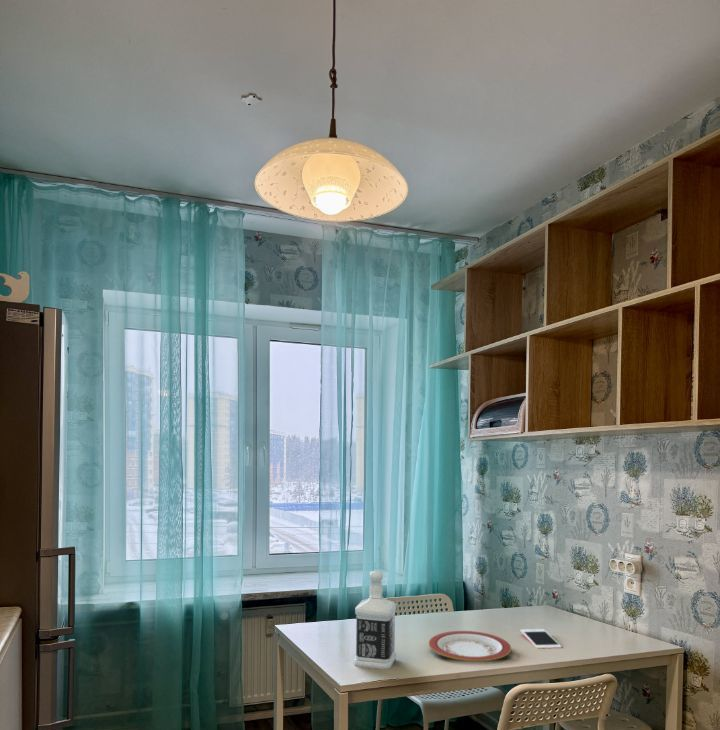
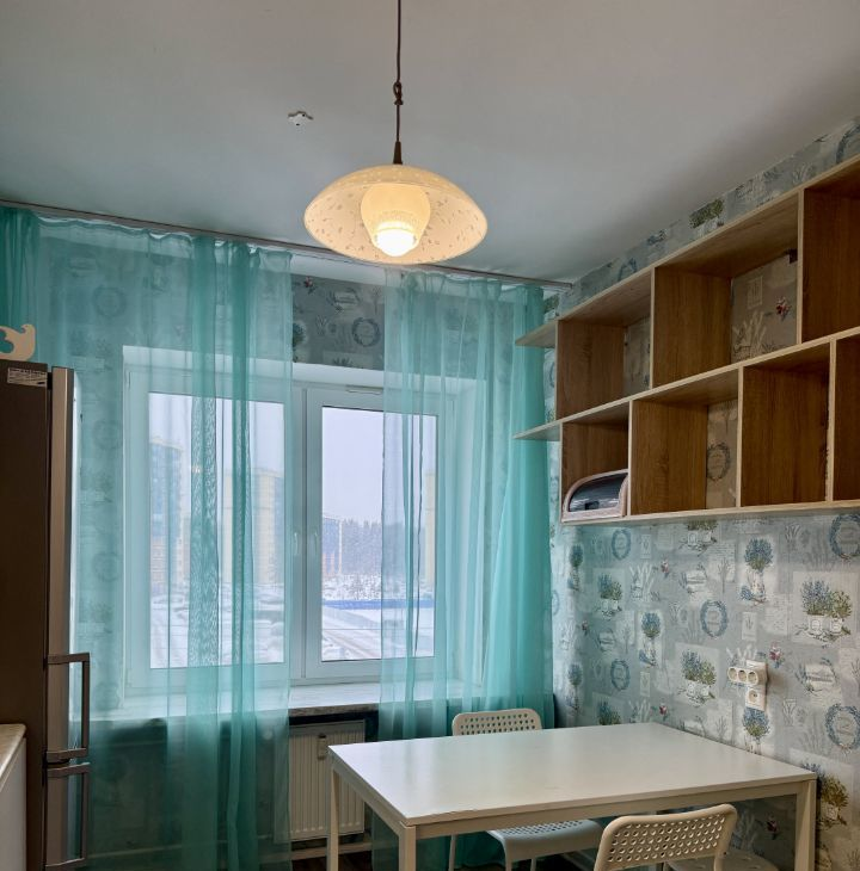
- plate (469, 648)
- cell phone (540, 639)
- bottle (375, 617)
